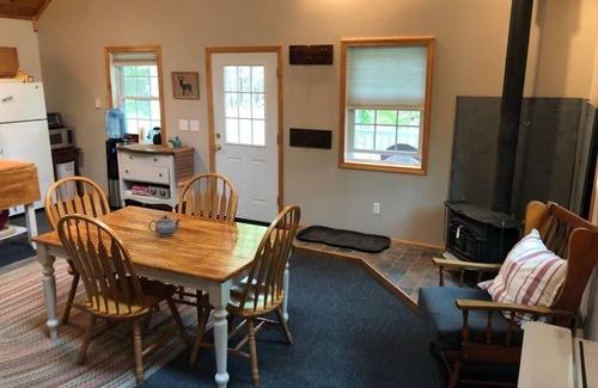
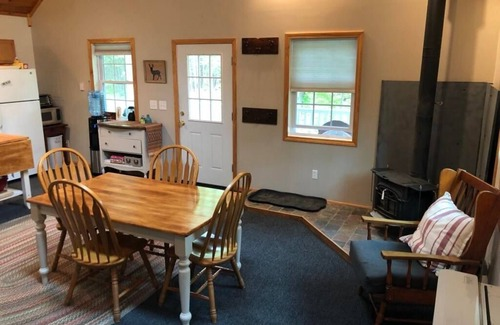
- teapot (165, 224)
